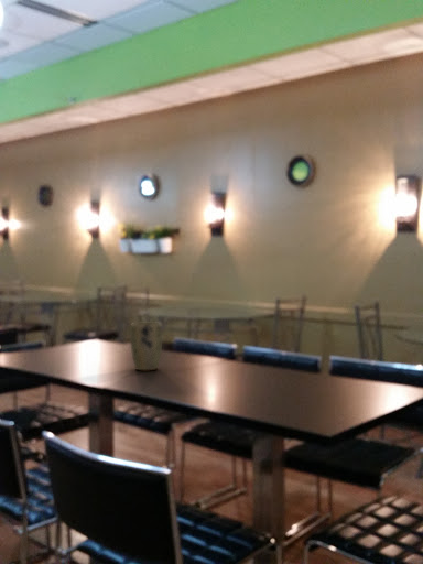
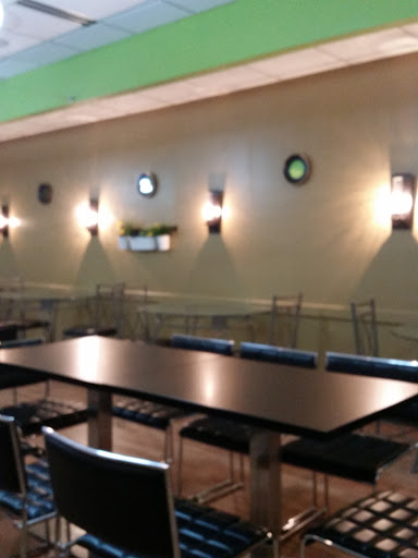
- plant pot (147, 346)
